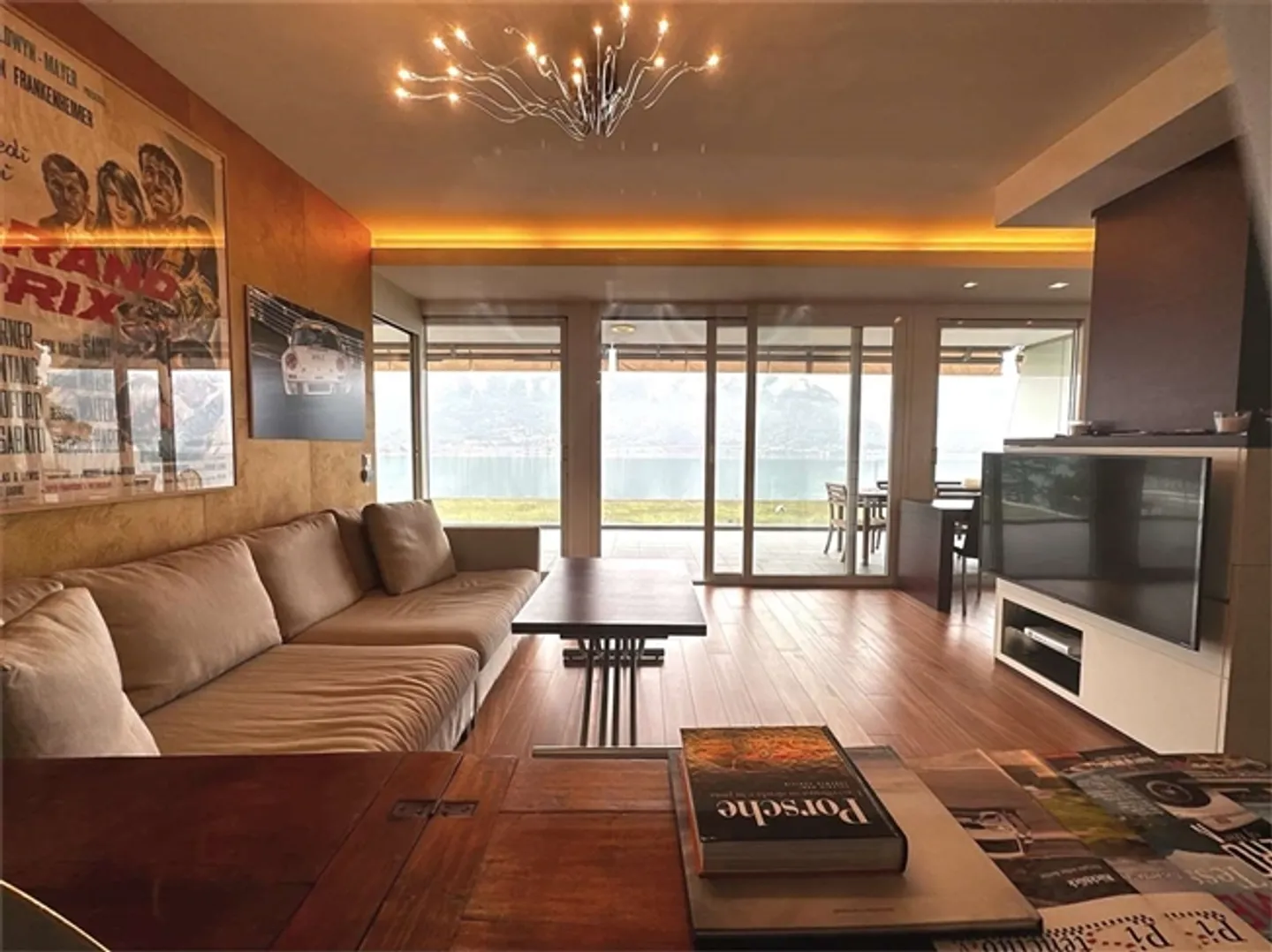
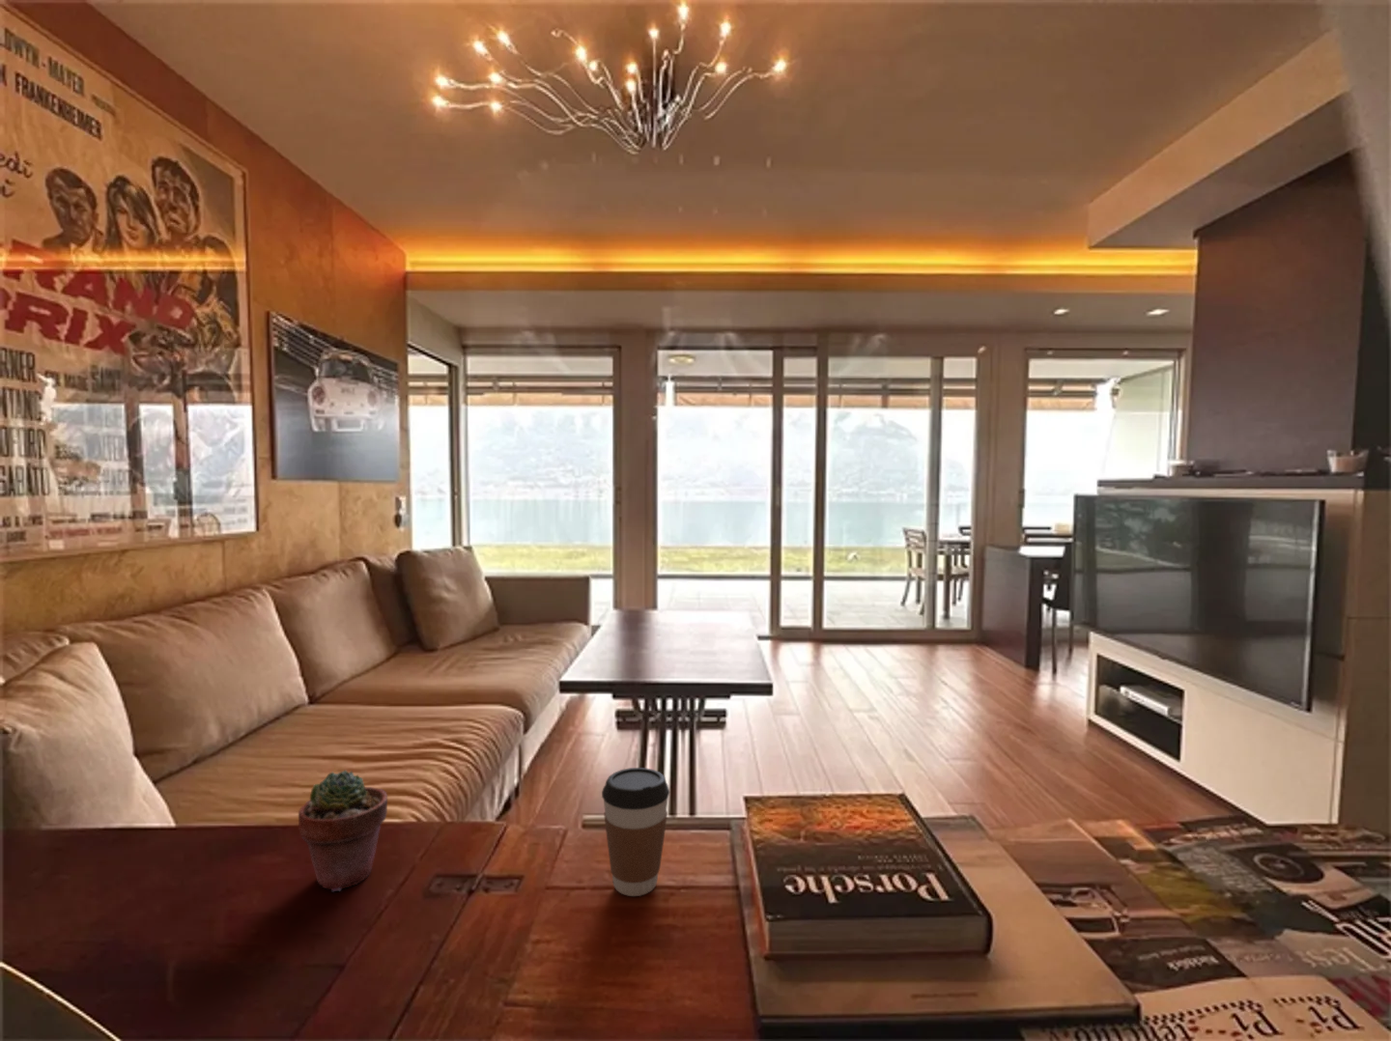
+ coffee cup (634, 830)
+ potted succulent (343, 822)
